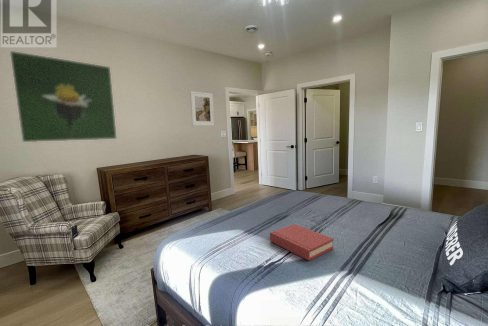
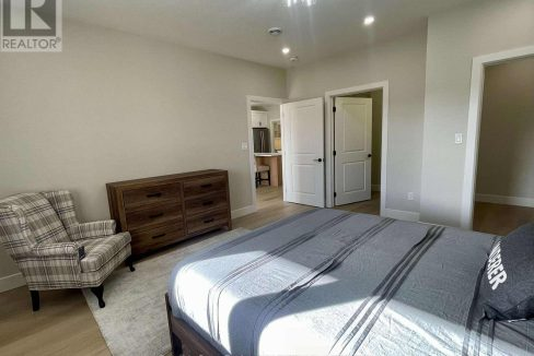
- hardback book (300, 240)
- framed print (202, 109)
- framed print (70, 100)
